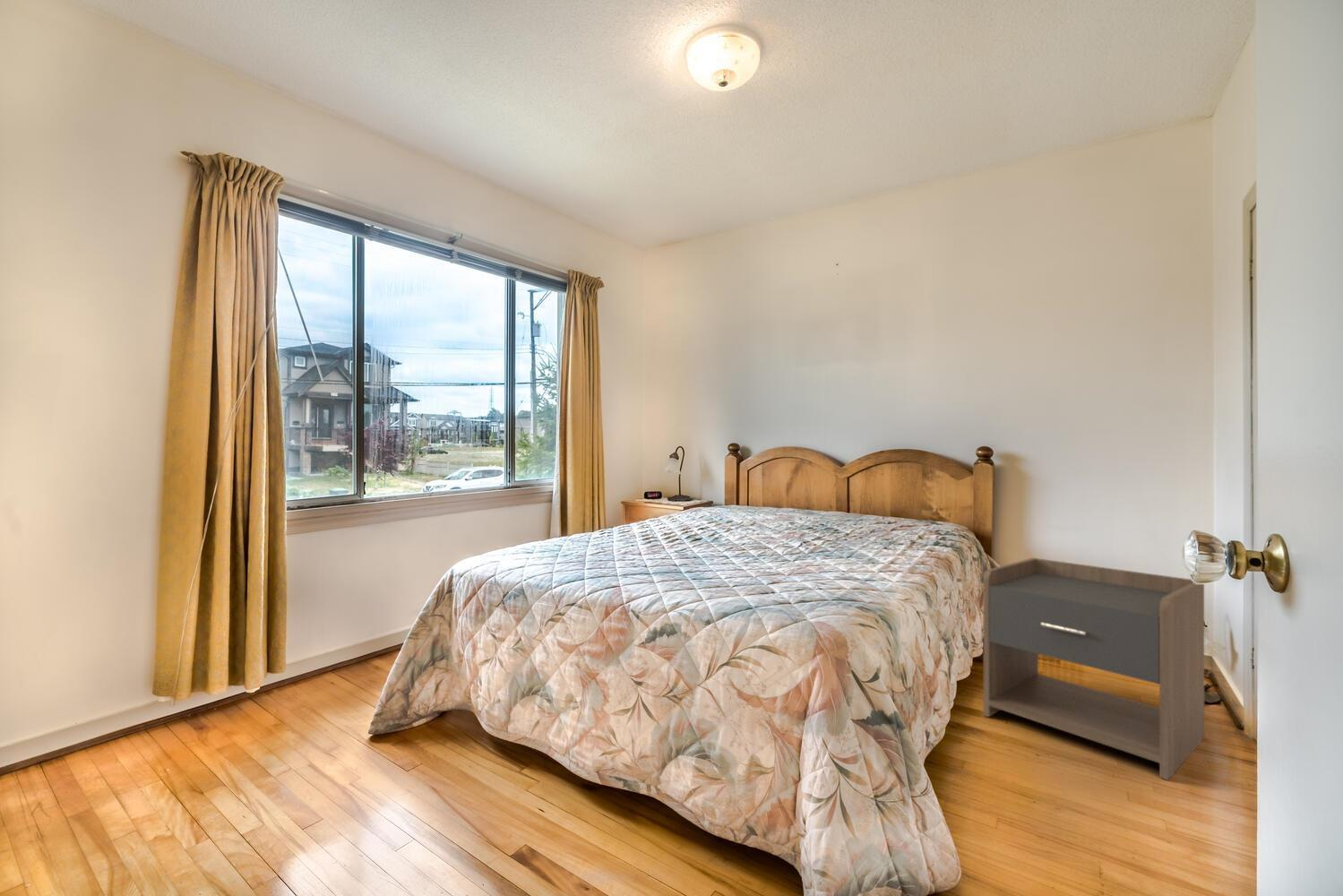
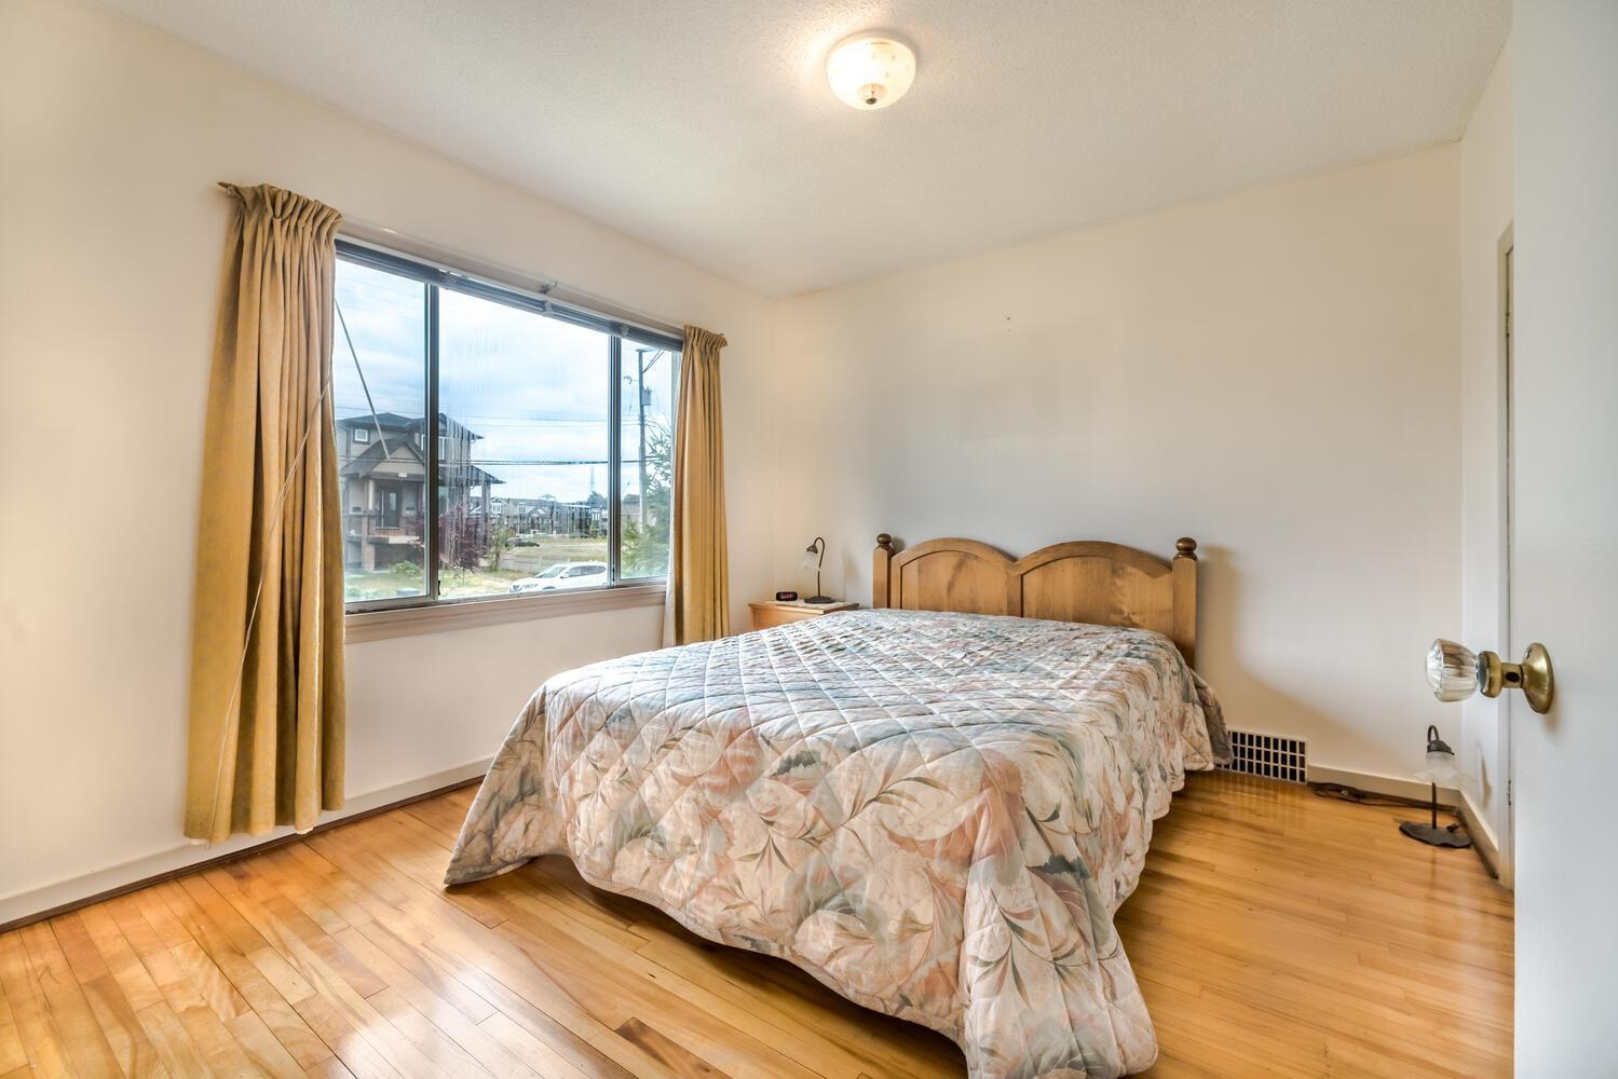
- nightstand (1088, 651)
